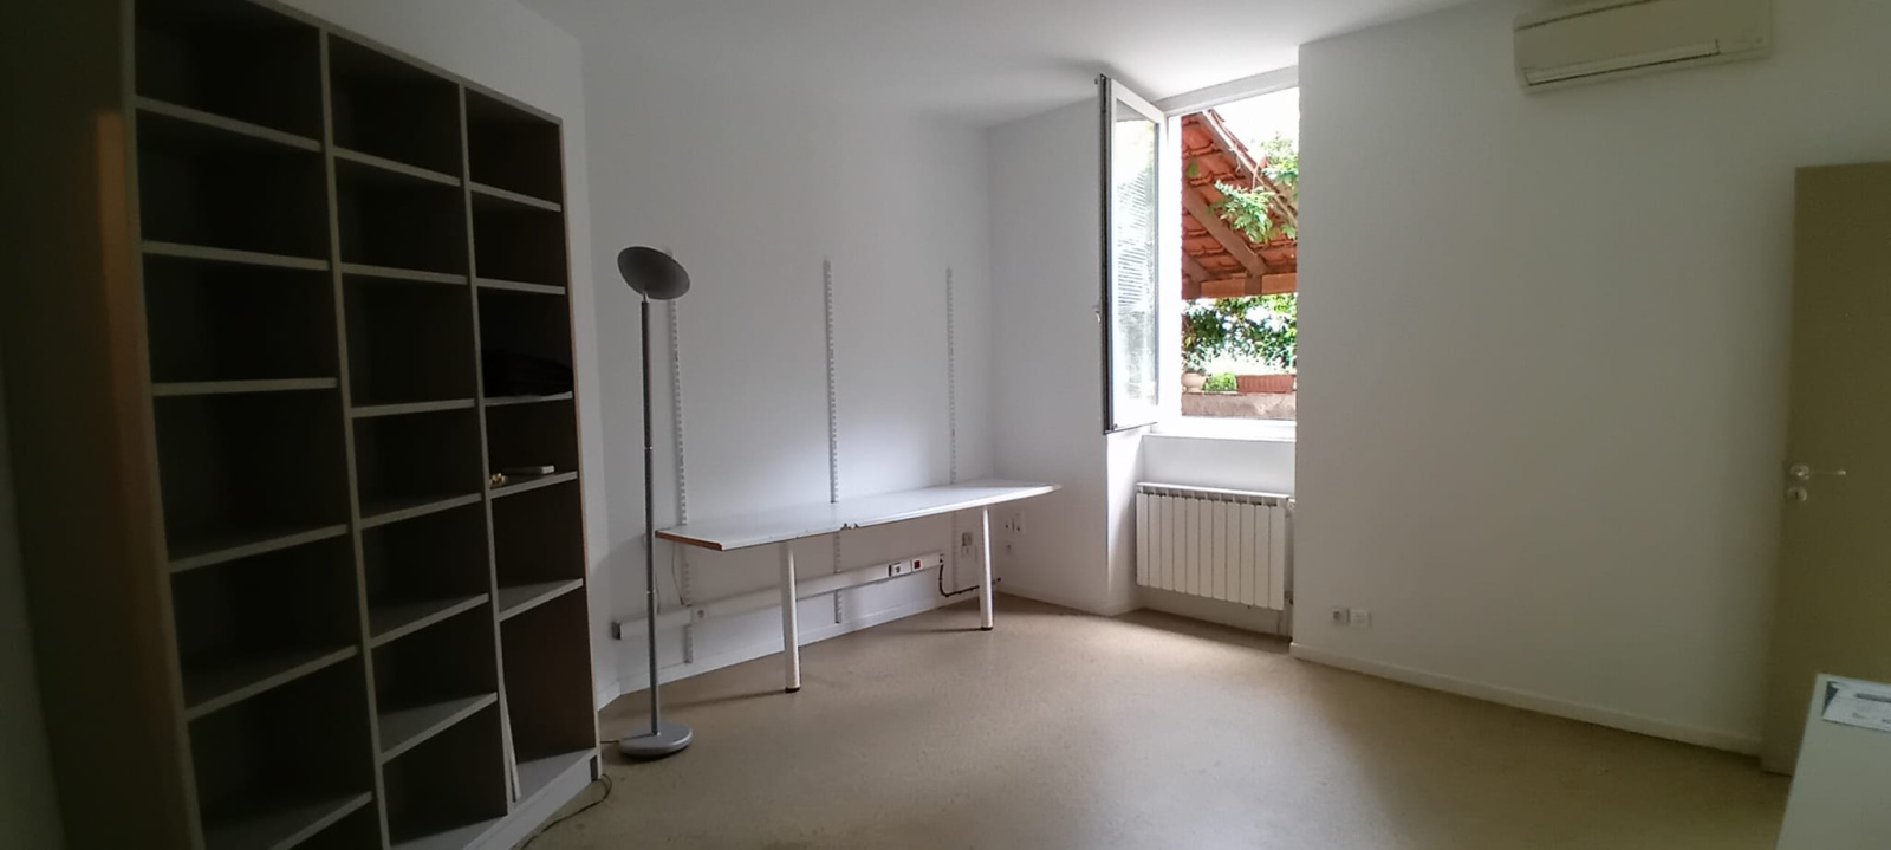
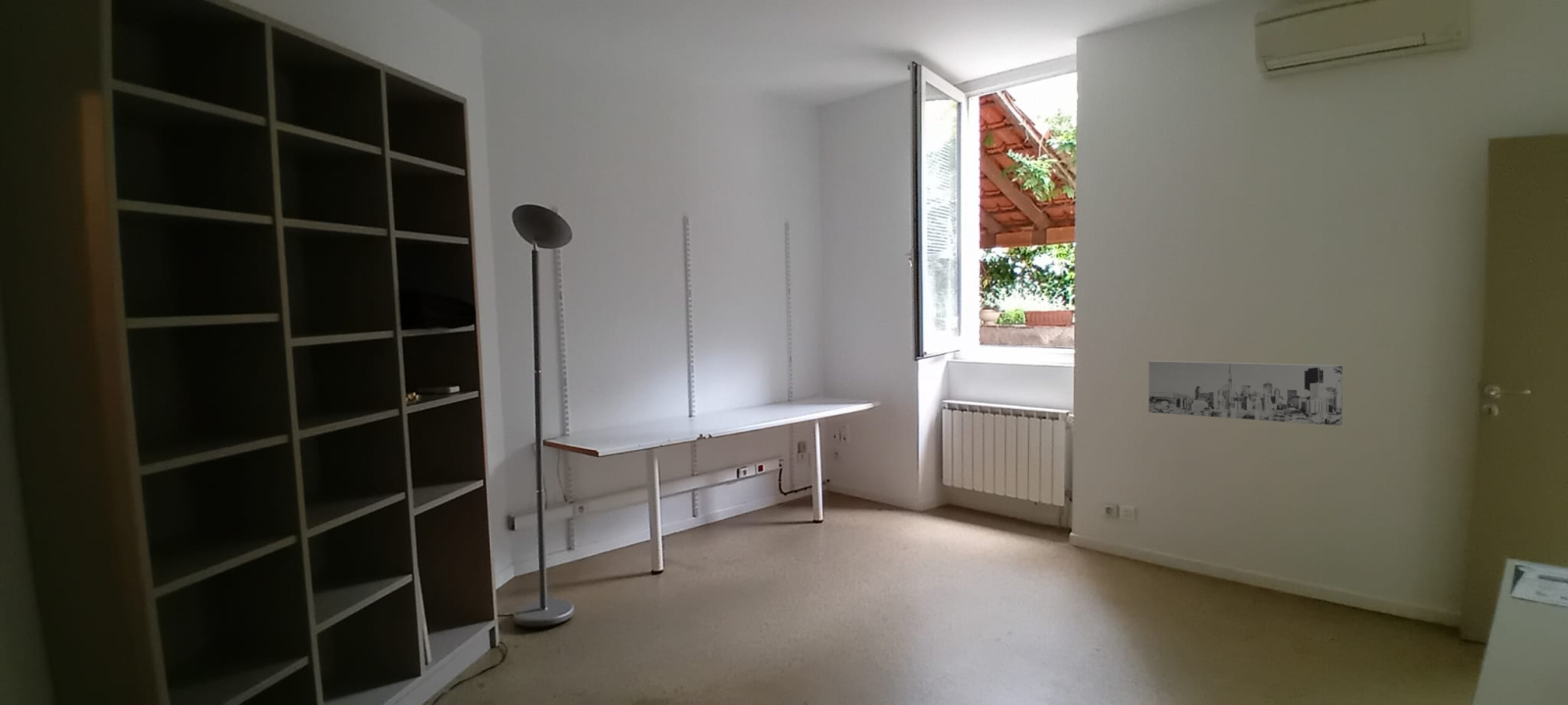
+ wall art (1238, 390)
